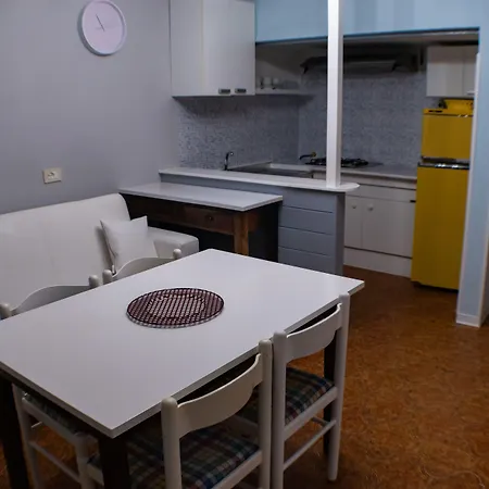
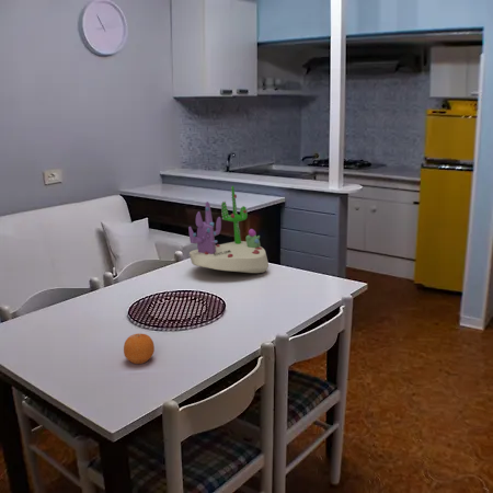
+ fruit (138, 348)
+ succulent planter (220, 229)
